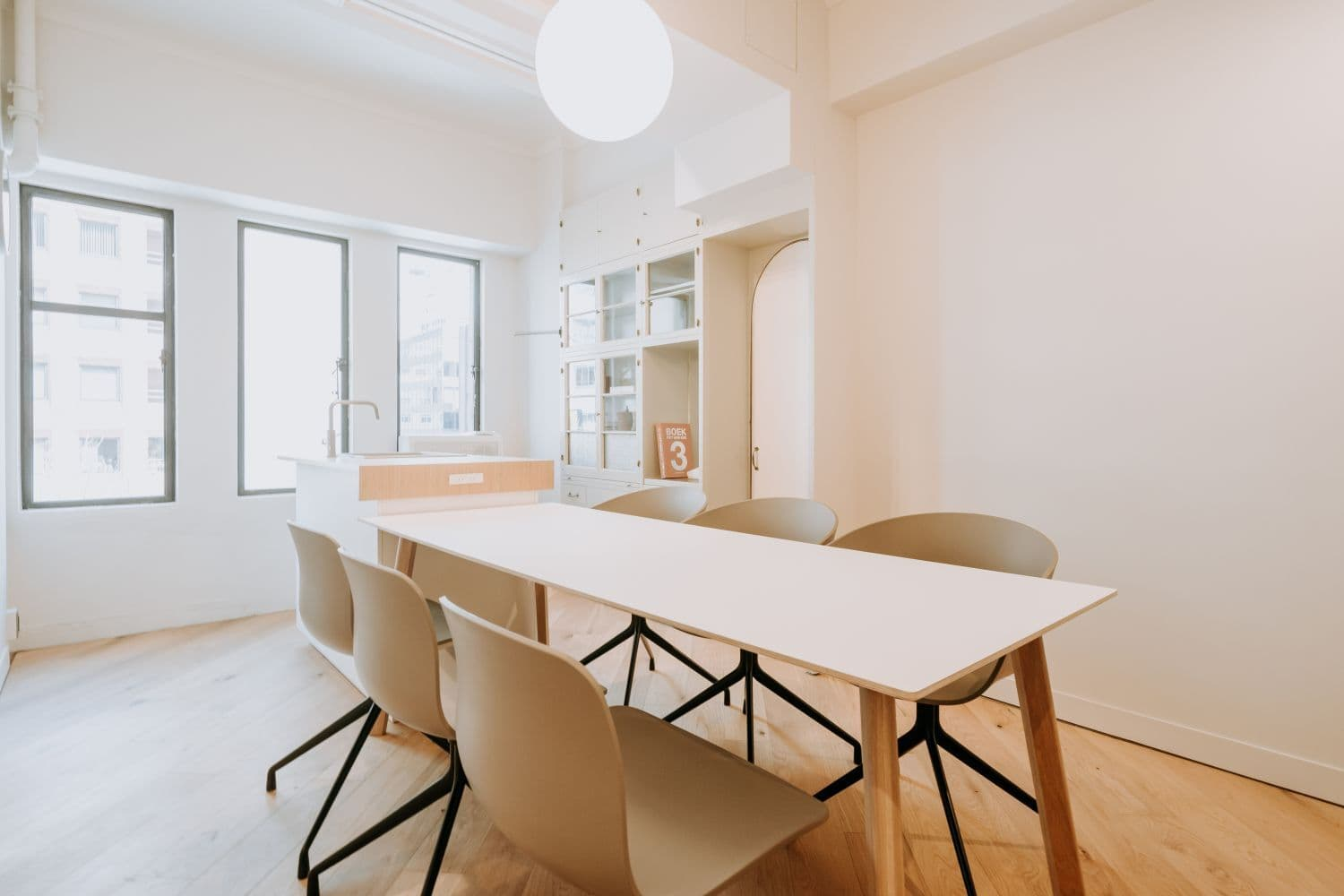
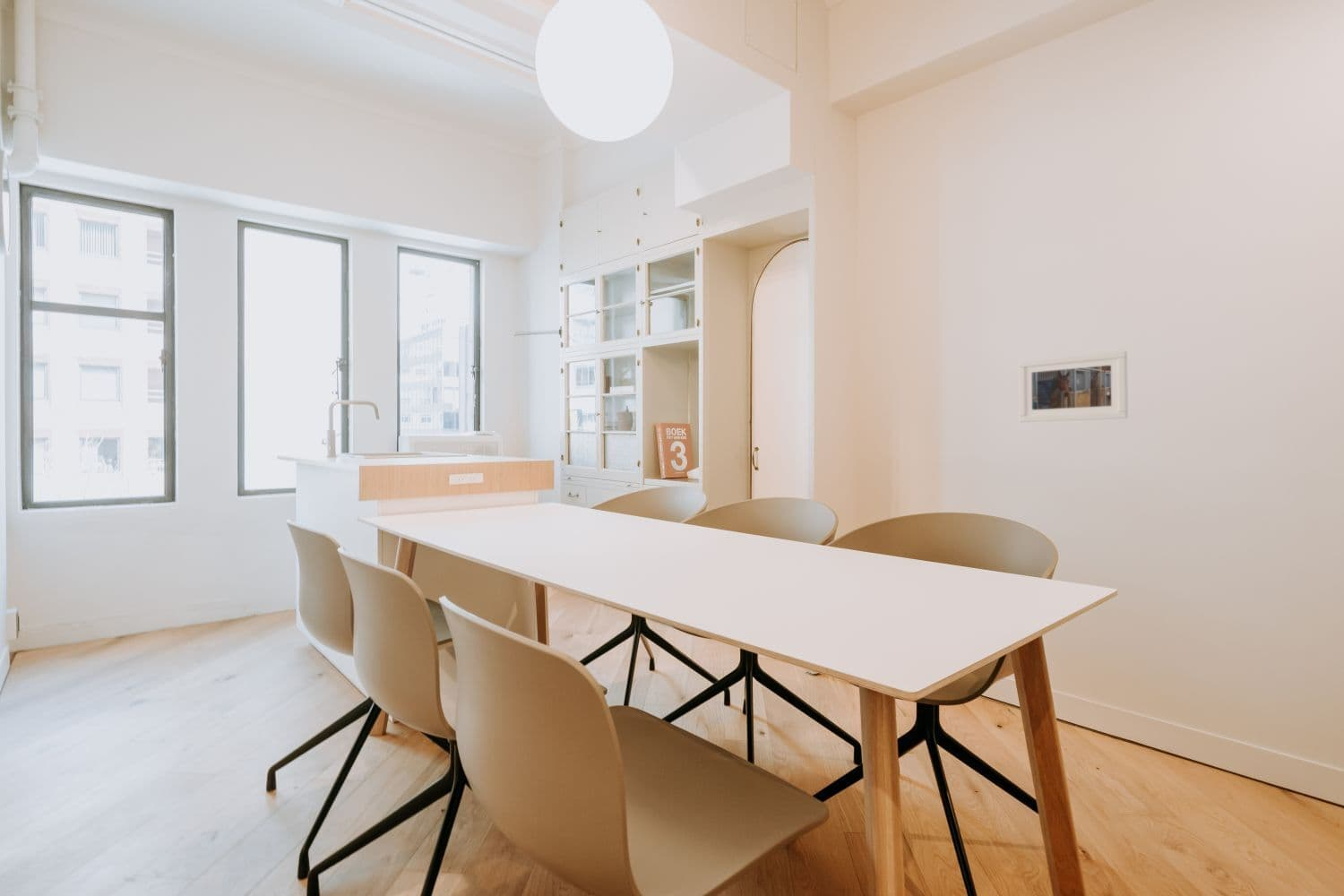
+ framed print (1070, 388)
